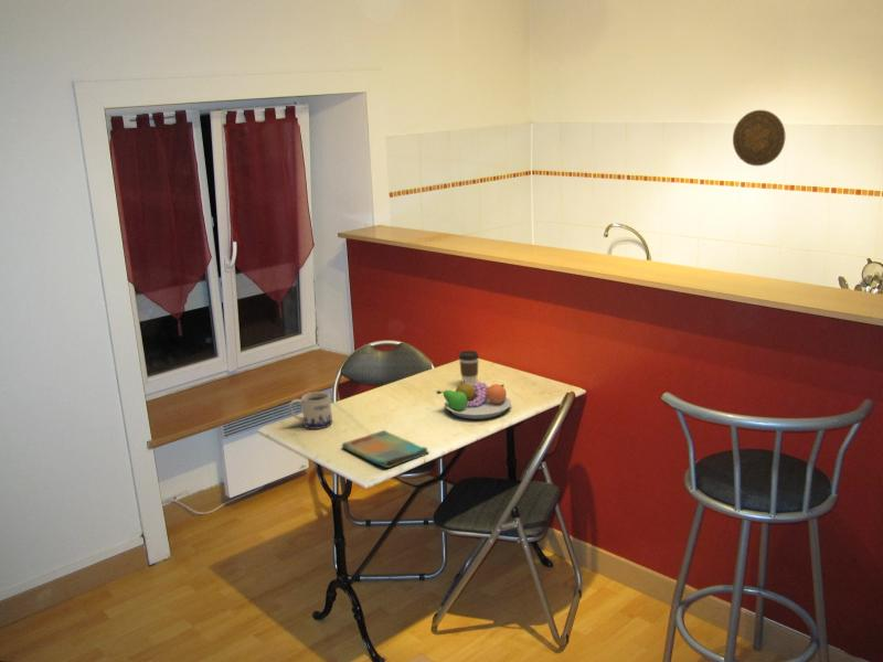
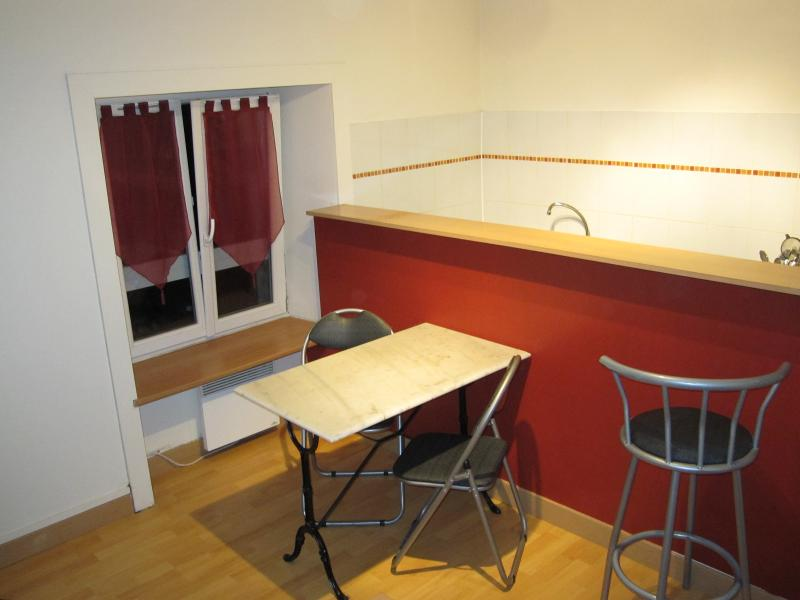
- coffee cup (469, 369)
- decorative plate (757, 138)
- fruit bowl (475, 396)
- mug (312, 410)
- dish towel (384, 447)
